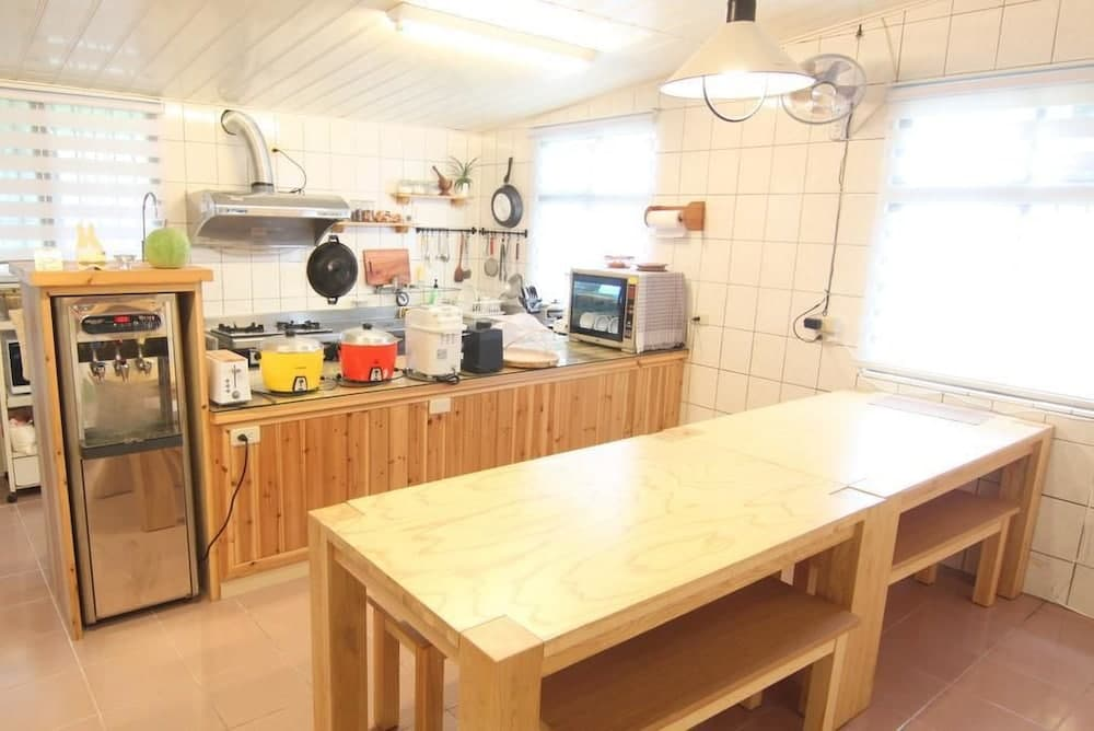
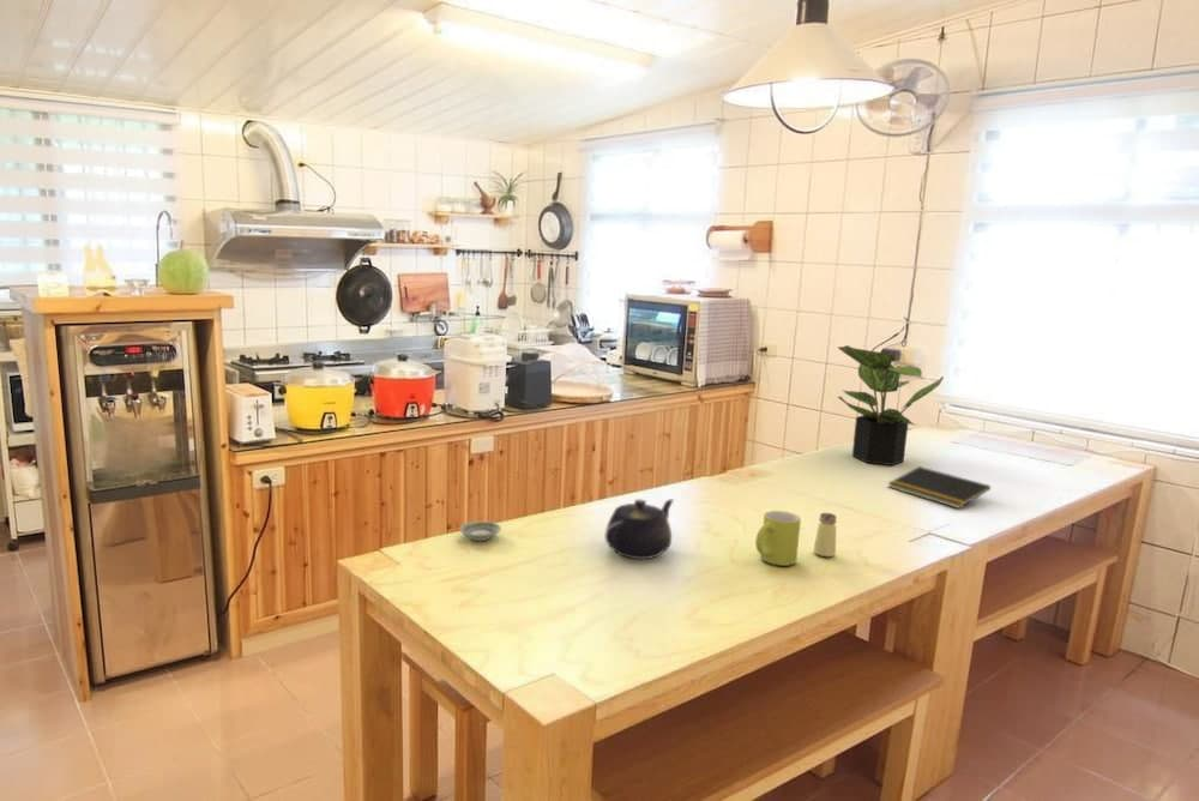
+ mug (775, 540)
+ notepad (938, 486)
+ teapot (640, 524)
+ saltshaker (826, 534)
+ saucer (480, 531)
+ potted plant (873, 401)
